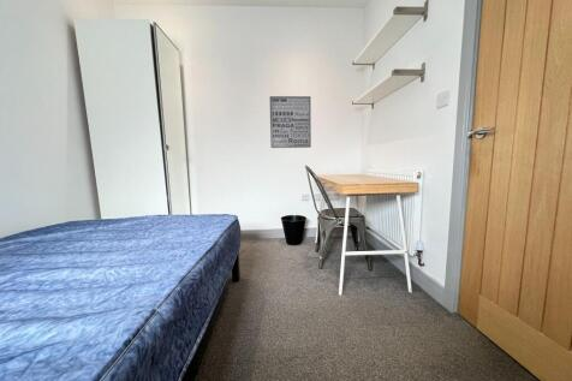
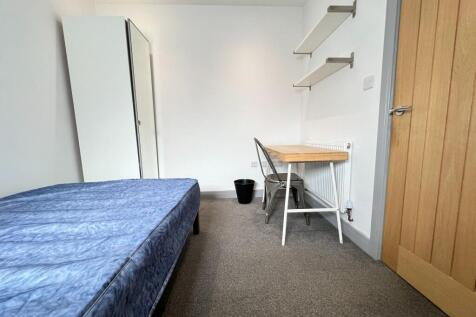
- wall art (290, 121)
